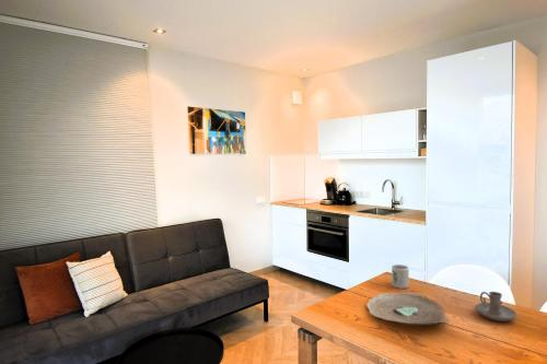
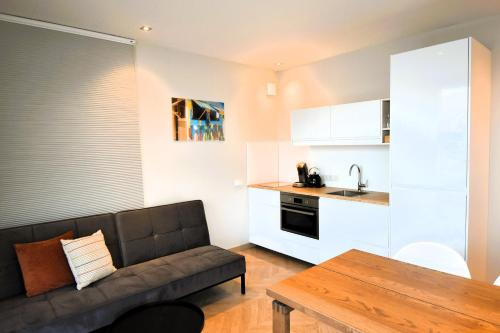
- mug (398, 274)
- decorative bowl (406, 306)
- candle holder (492, 303)
